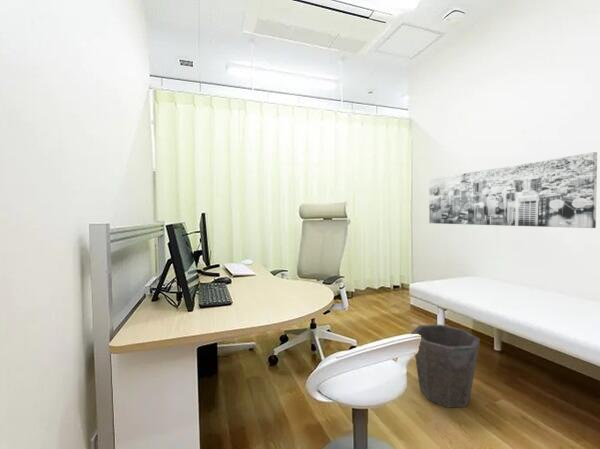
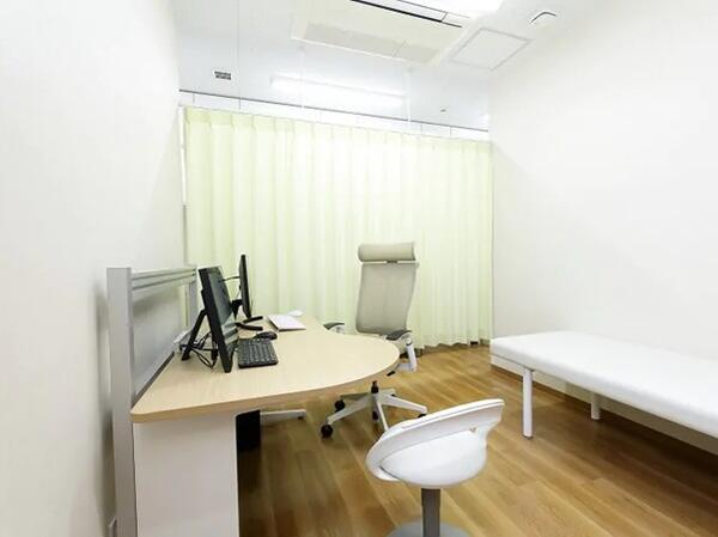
- waste bin (444, 364)
- wall art (490, 197)
